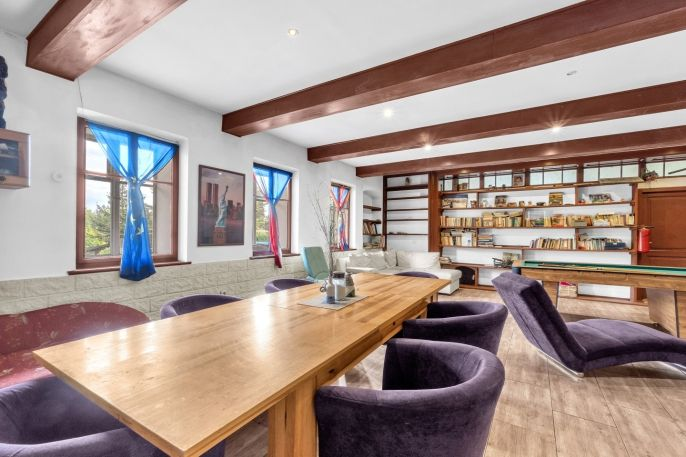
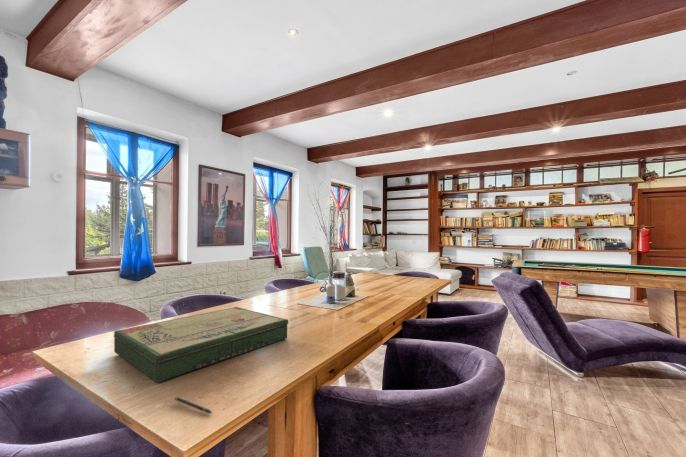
+ board game (206, 335)
+ pen (193, 405)
